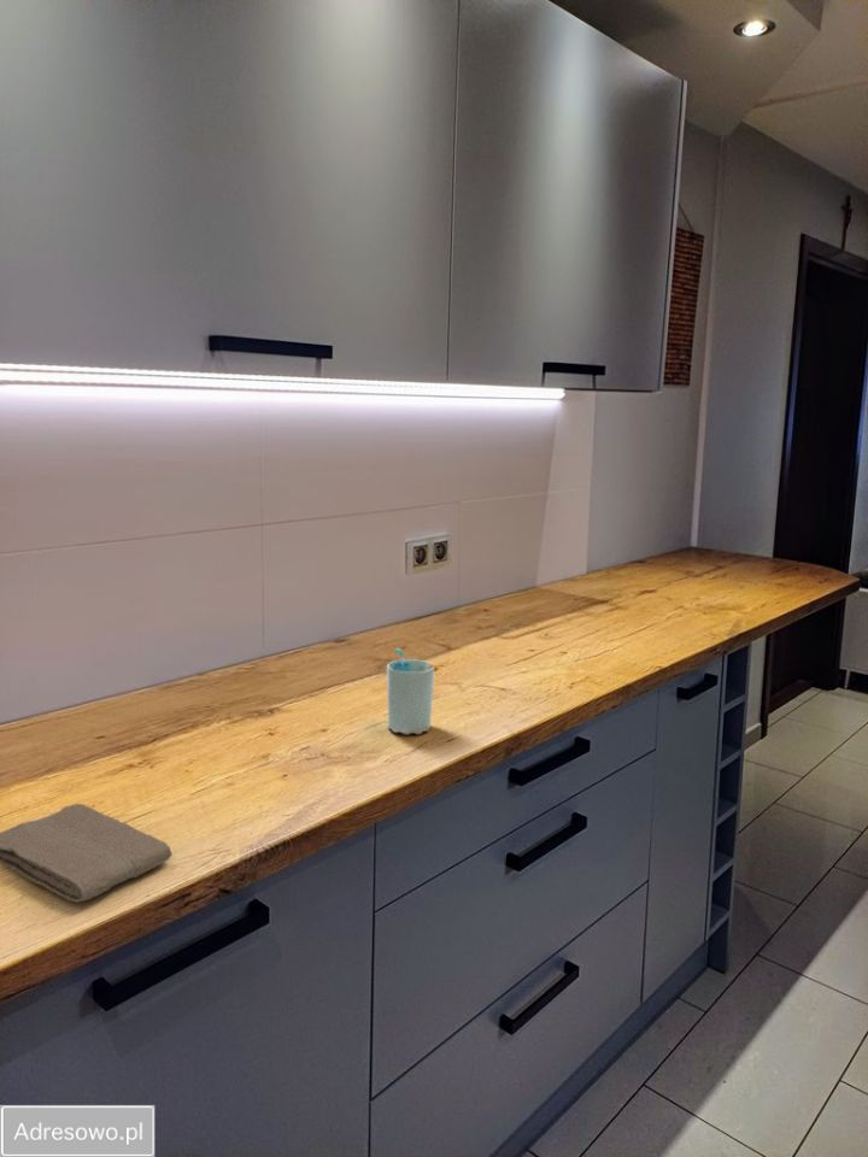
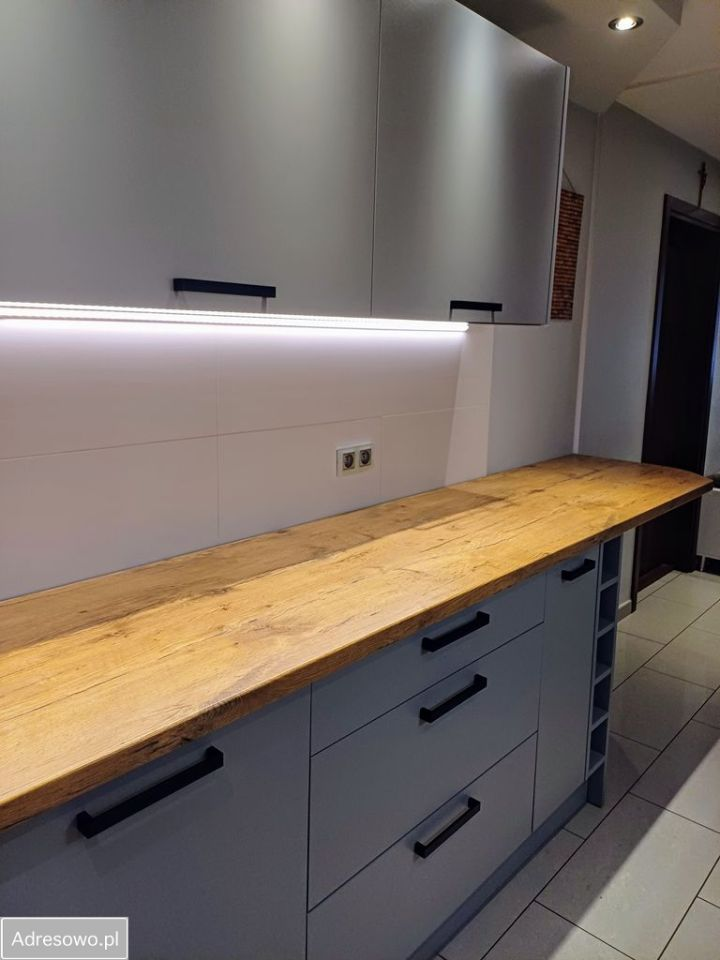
- cup (411, 689)
- washcloth (77, 846)
